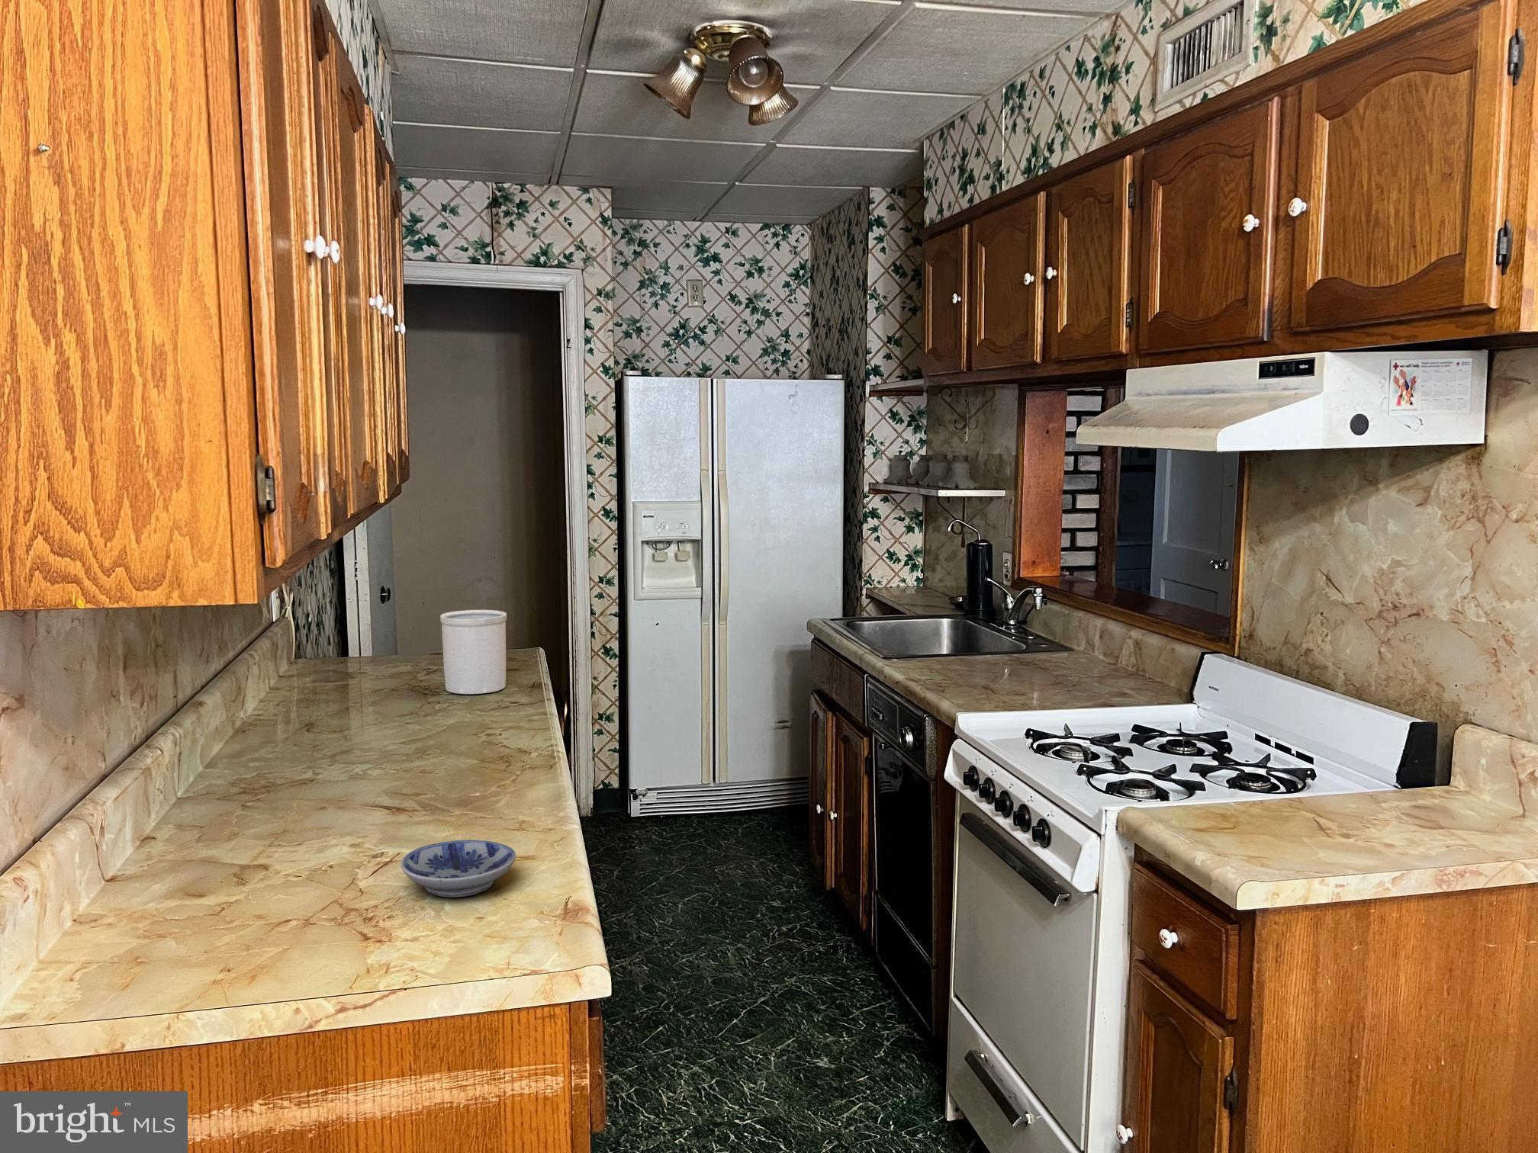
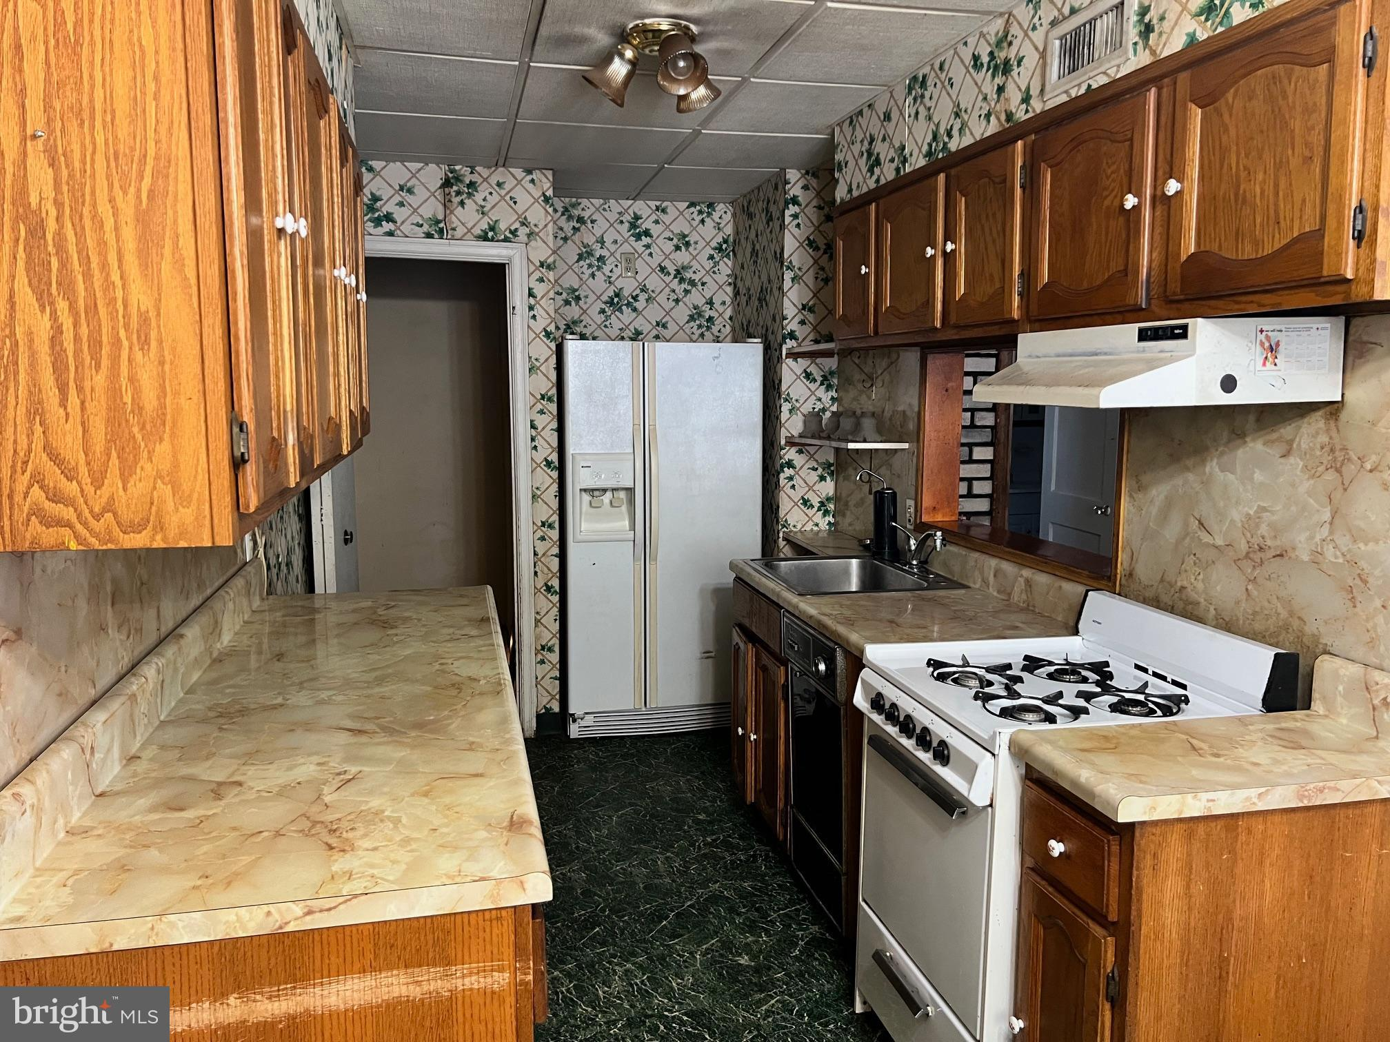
- utensil holder (475, 652)
- bowl (459, 871)
